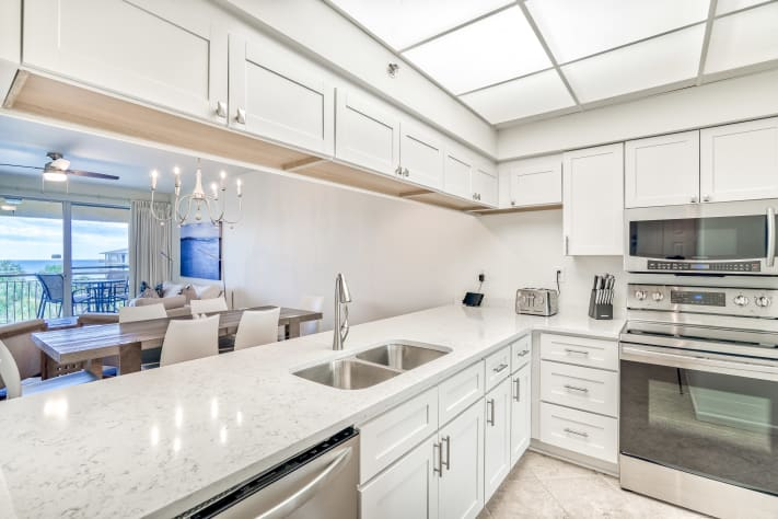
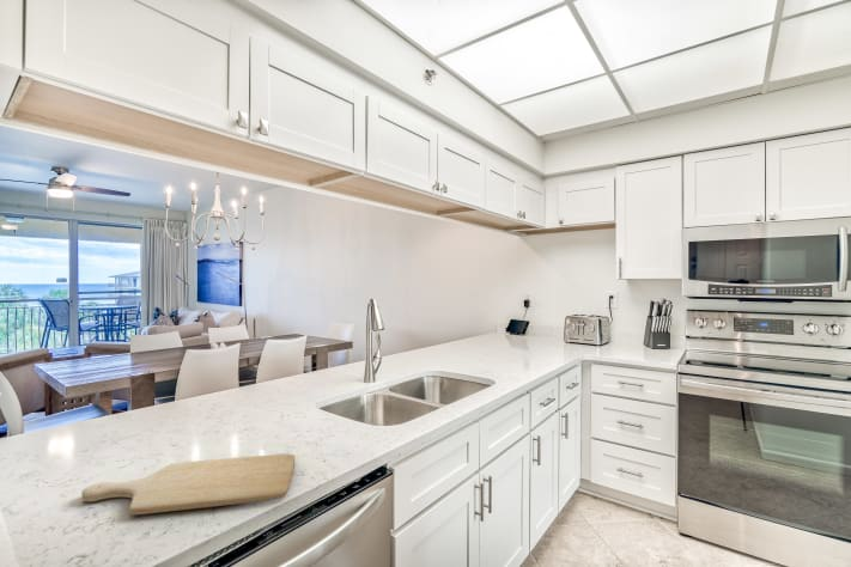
+ chopping board (193, 482)
